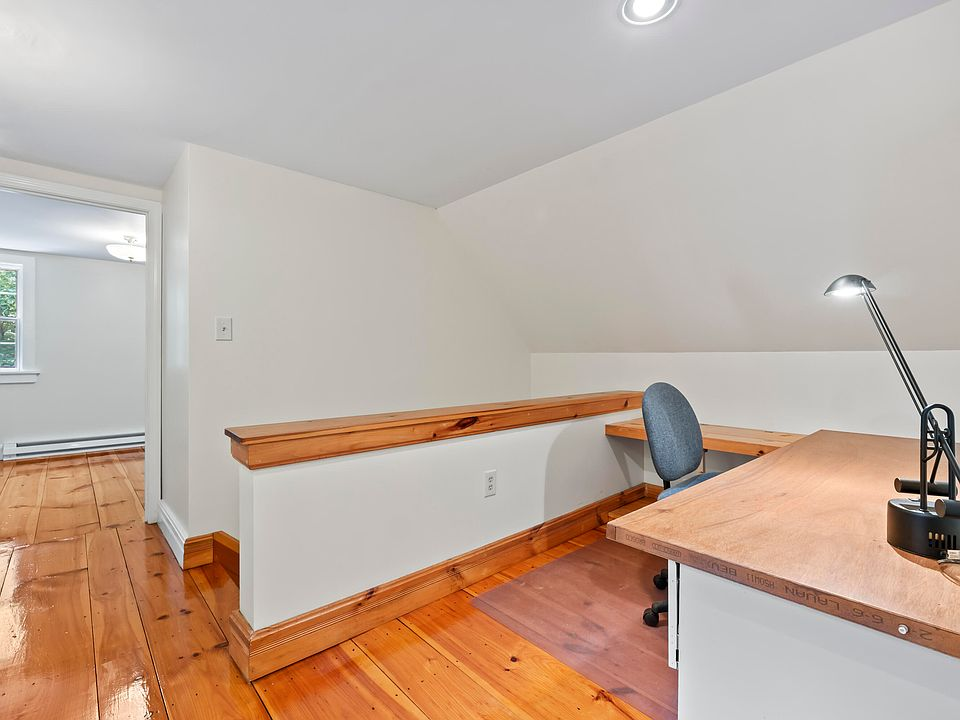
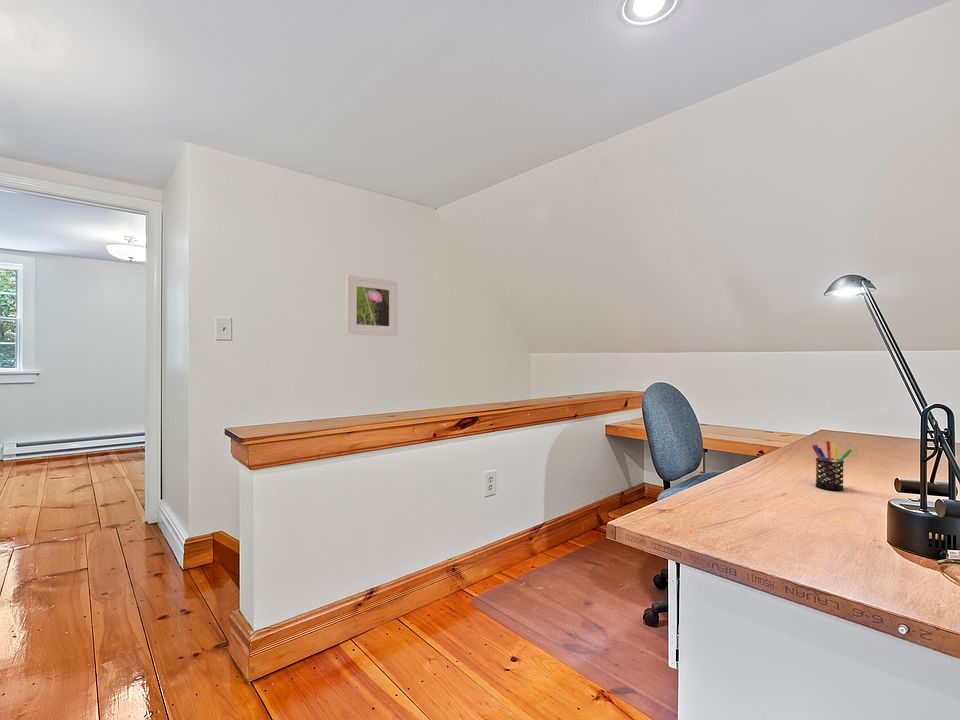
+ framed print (372, 306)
+ pen holder (832, 464)
